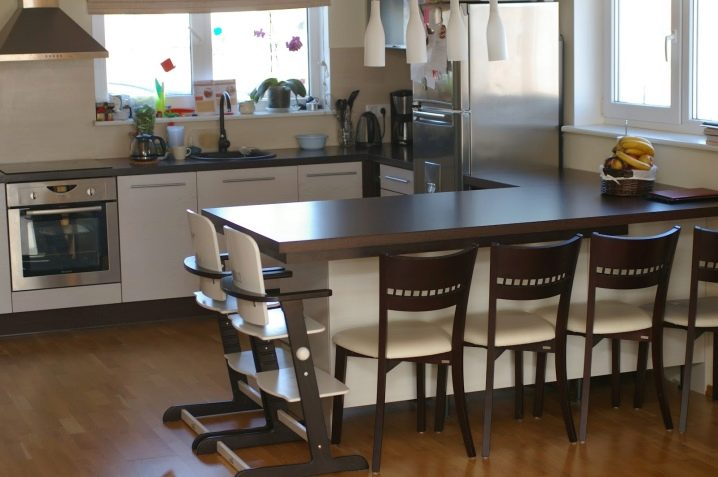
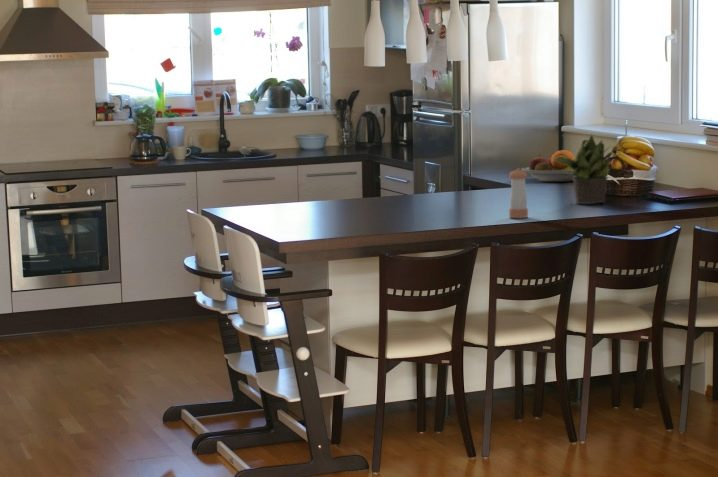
+ pepper shaker (518, 192)
+ potted plant (583, 169)
+ fruit bowl (557, 165)
